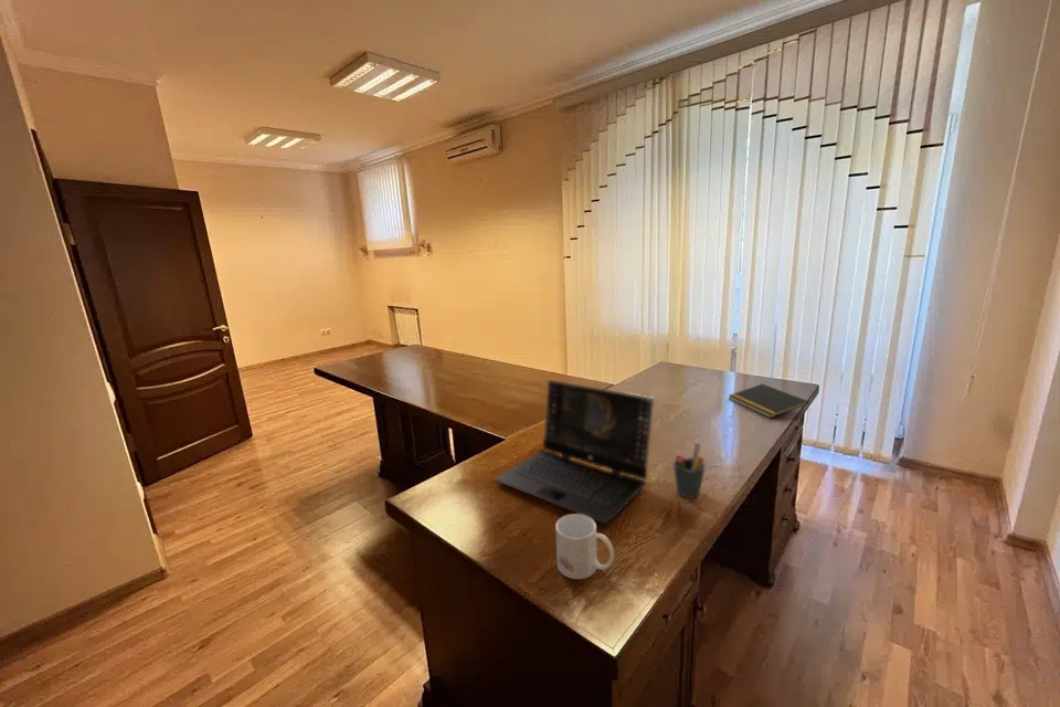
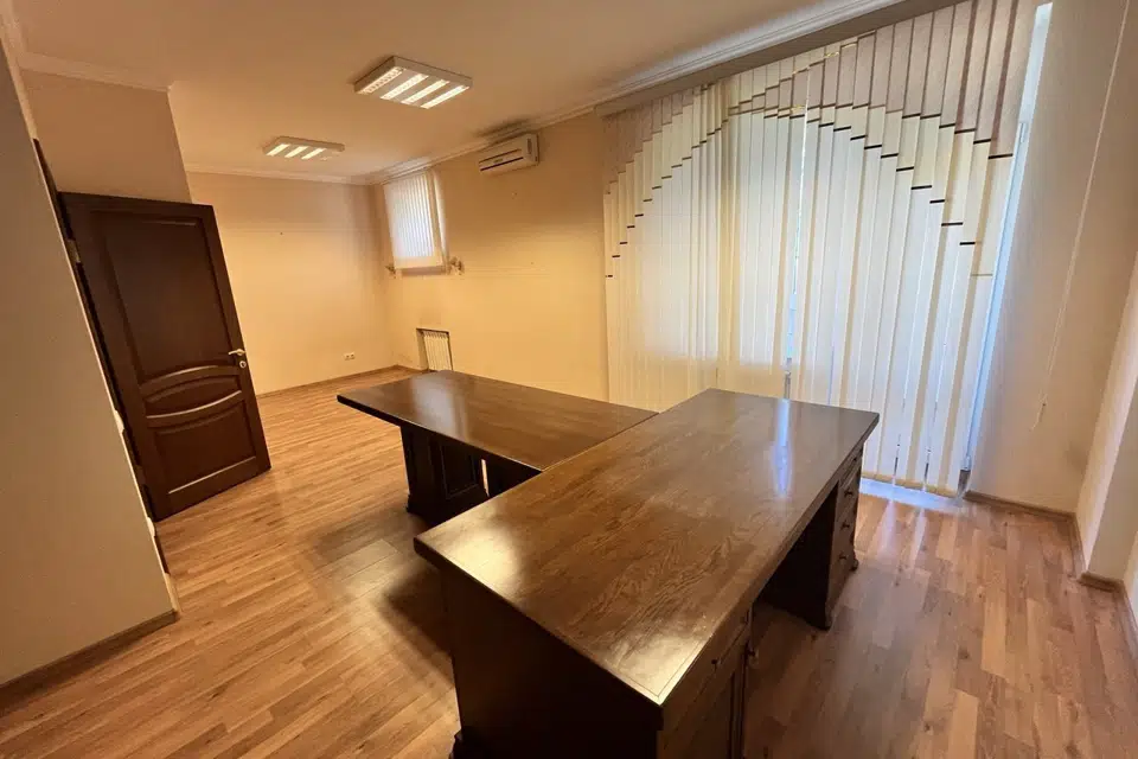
- pen holder (689, 471)
- laptop (572, 442)
- mug (585, 548)
- notepad (765, 399)
